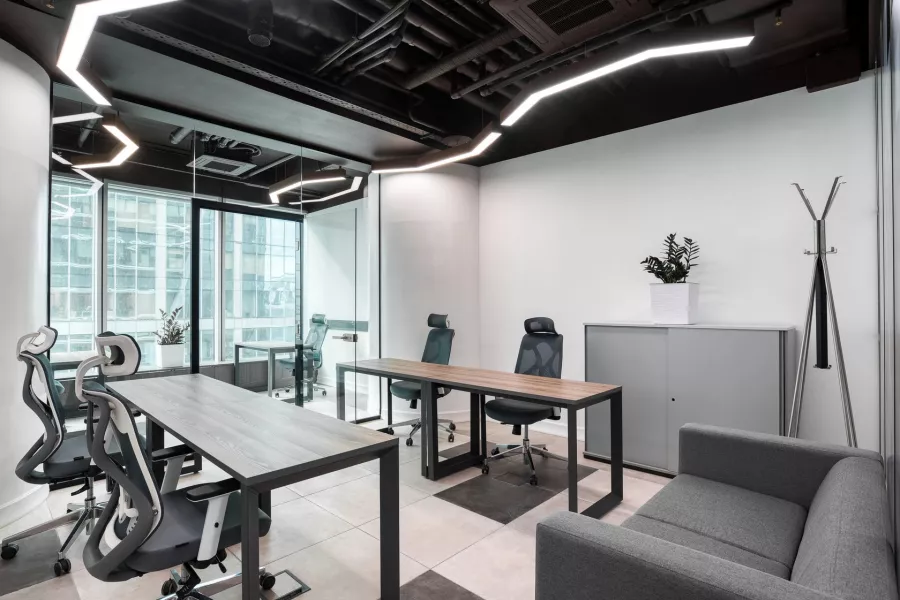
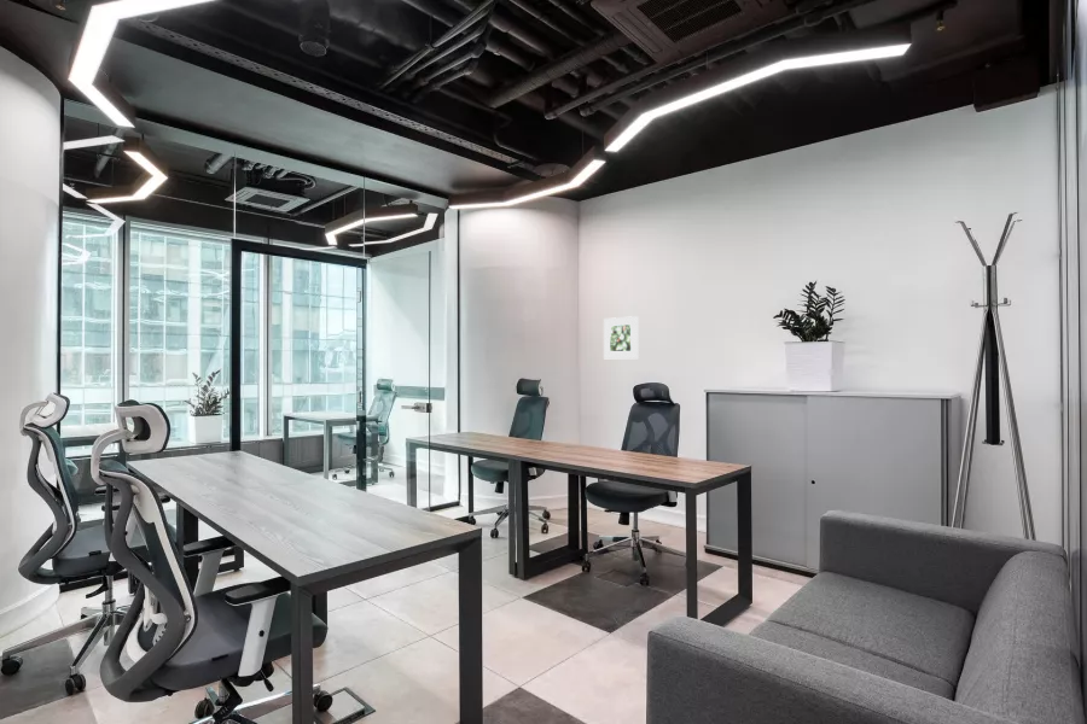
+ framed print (620, 338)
